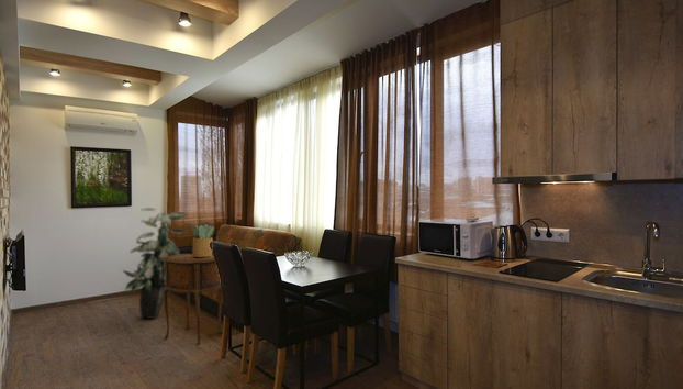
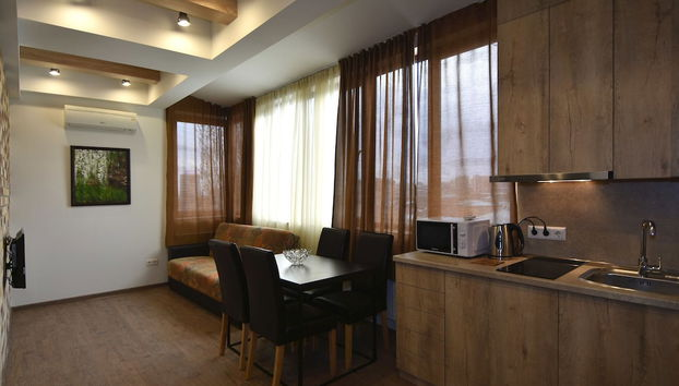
- side table (189, 296)
- indoor plant (156, 262)
- potted plant (200, 241)
